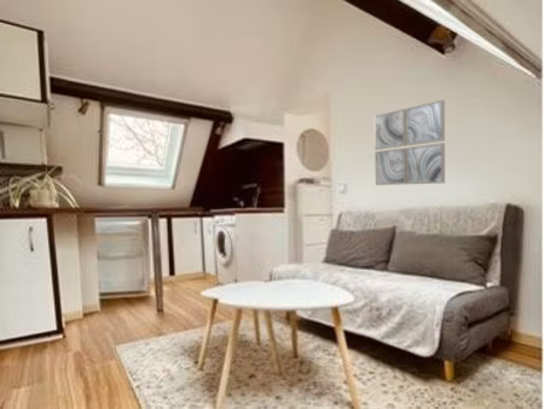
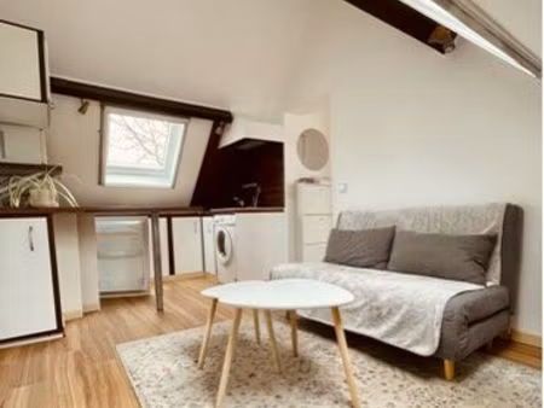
- wall art (406, 145)
